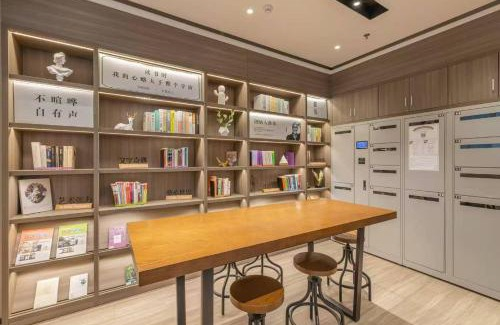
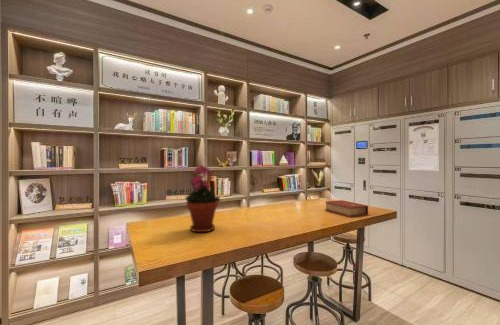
+ potted plant (201, 197)
+ book (345, 207)
